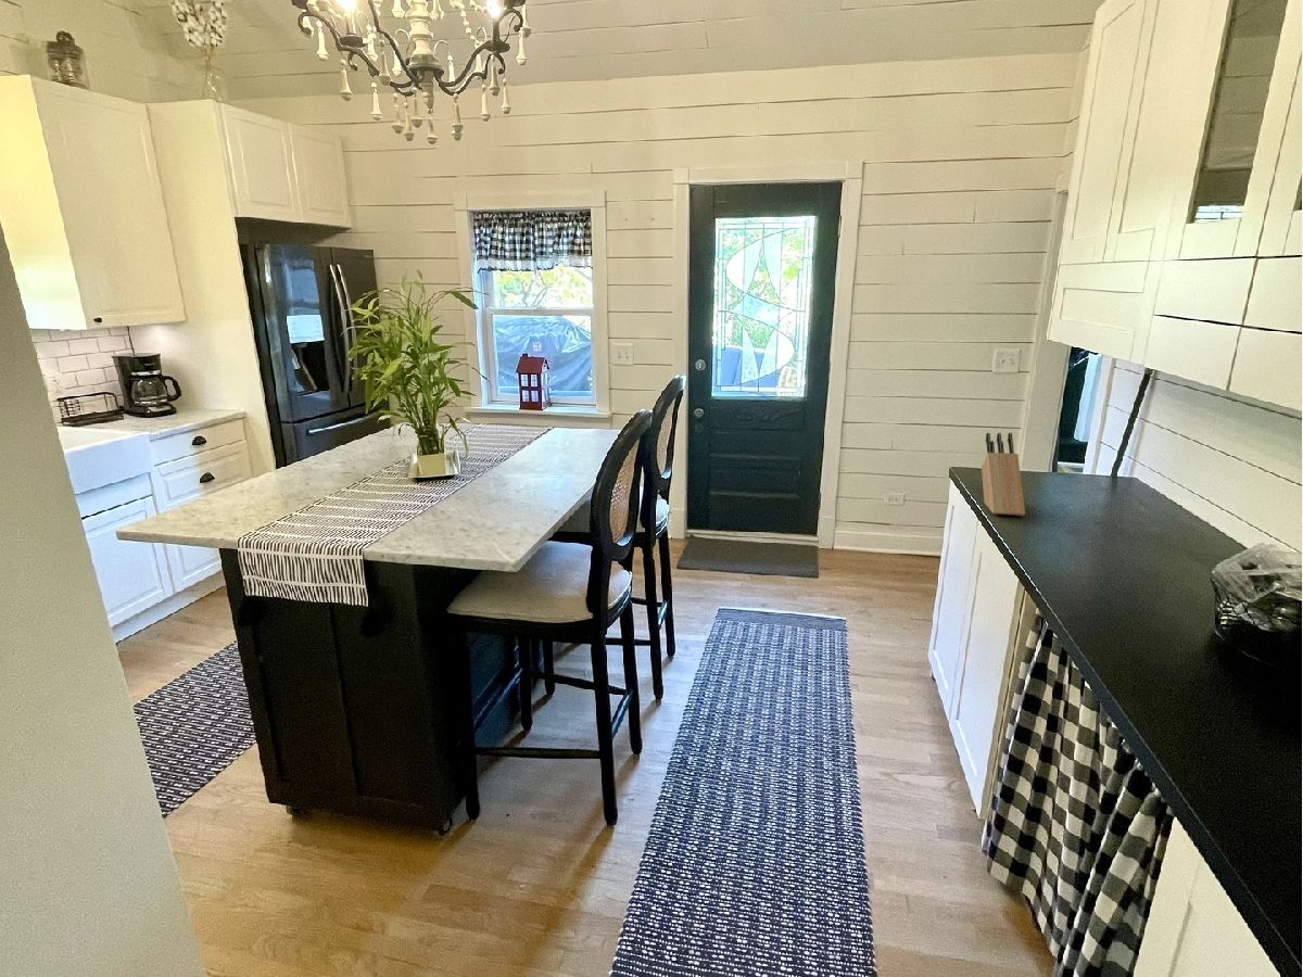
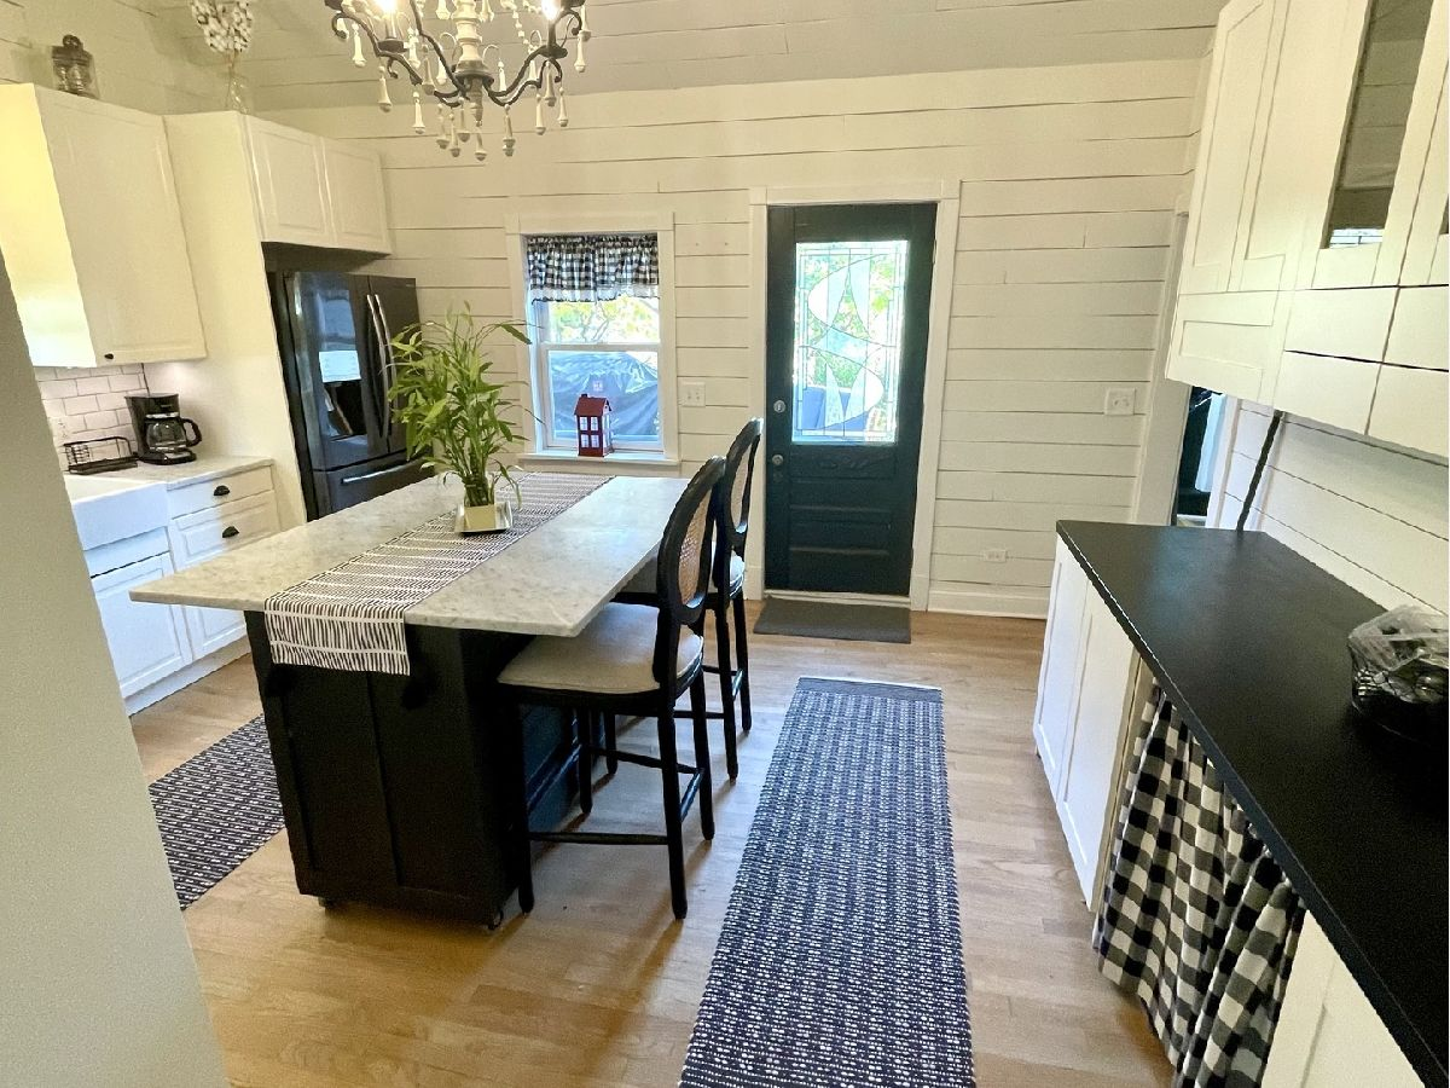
- knife block (1002, 471)
